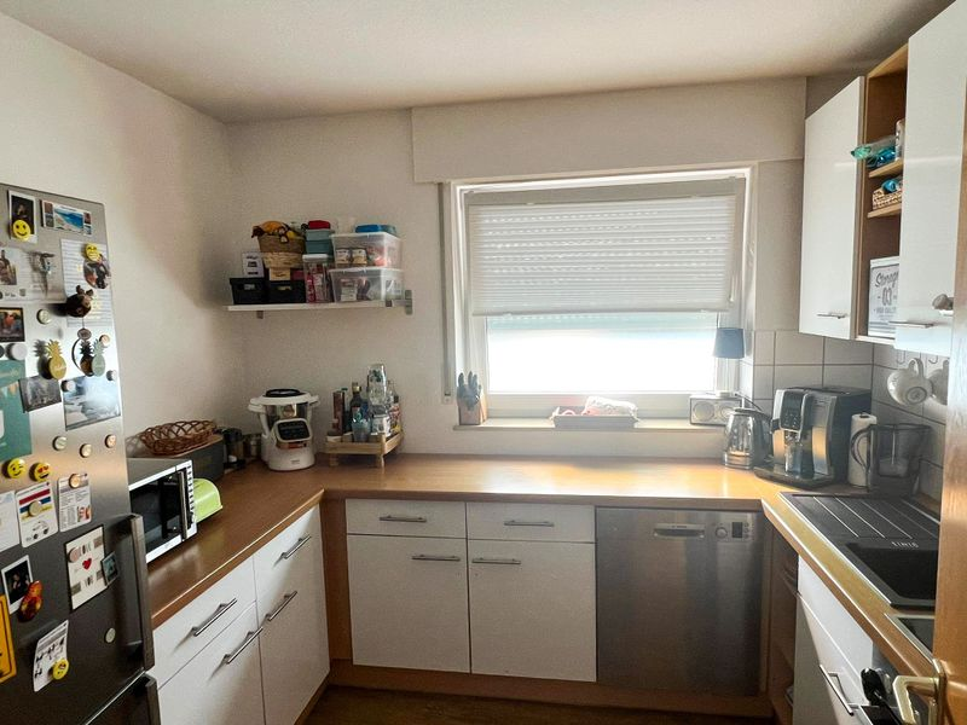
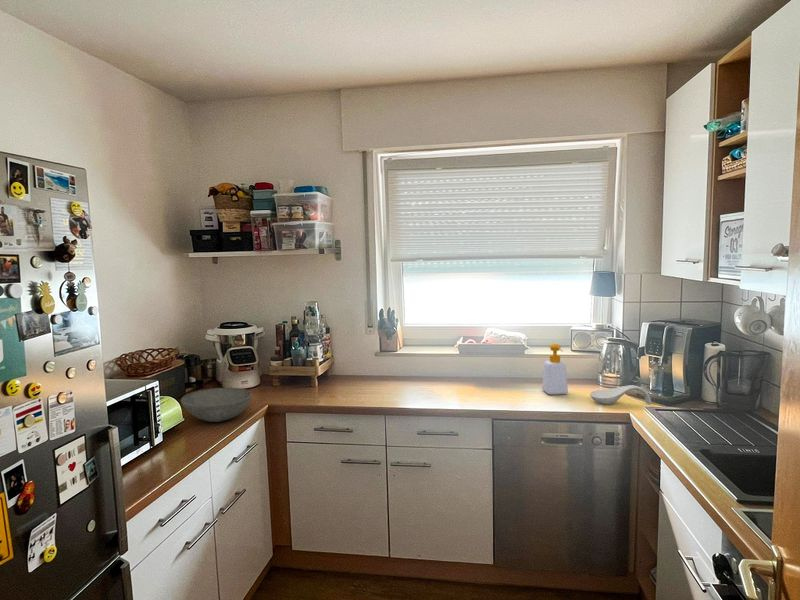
+ soap bottle (556, 369)
+ bowl (217, 406)
+ spoon rest (619, 394)
